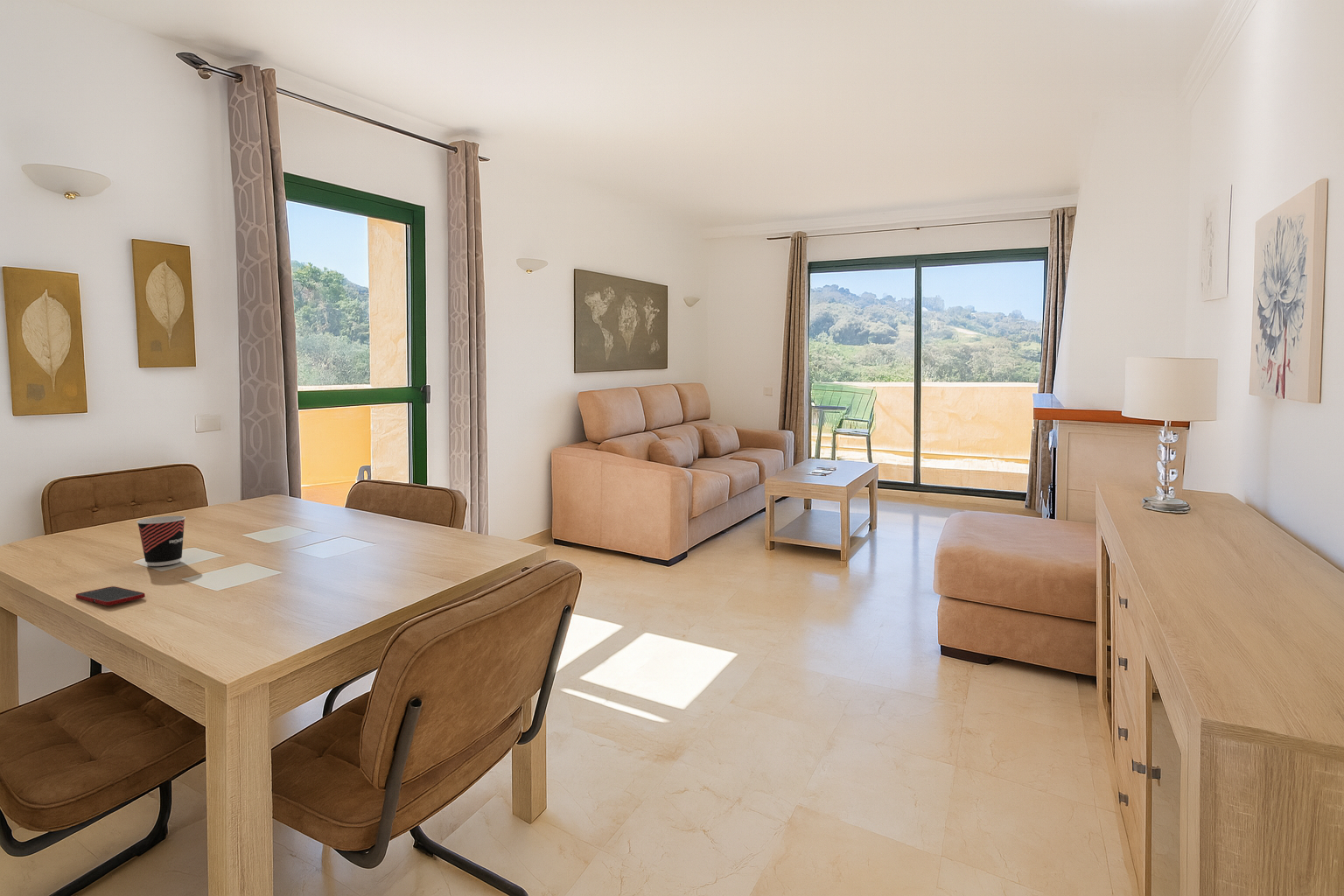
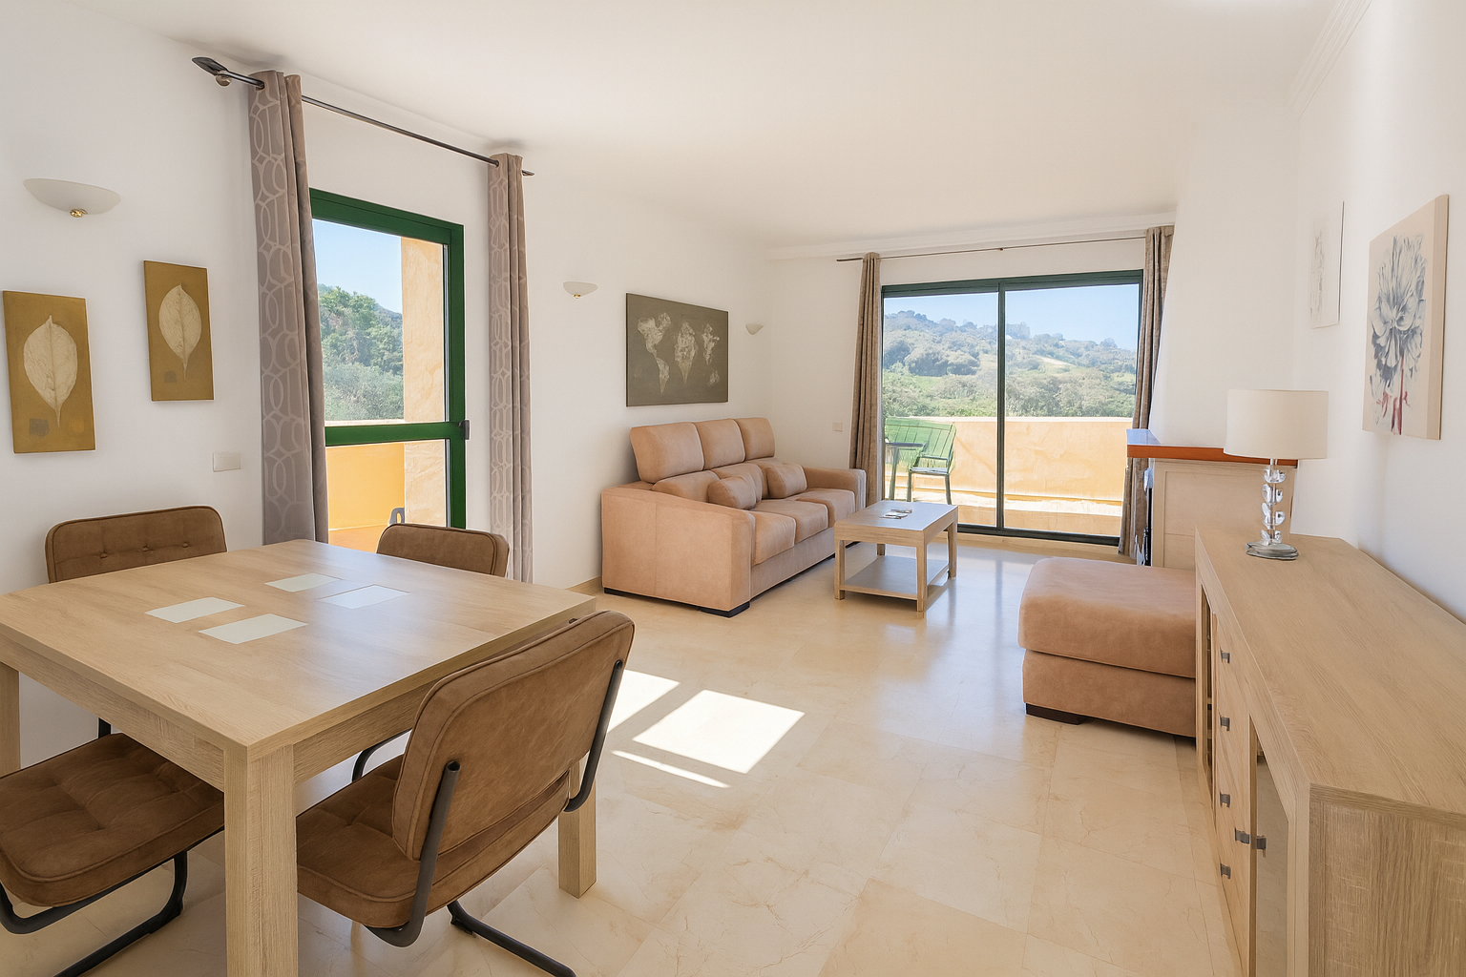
- cup (163, 541)
- cell phone (110, 595)
